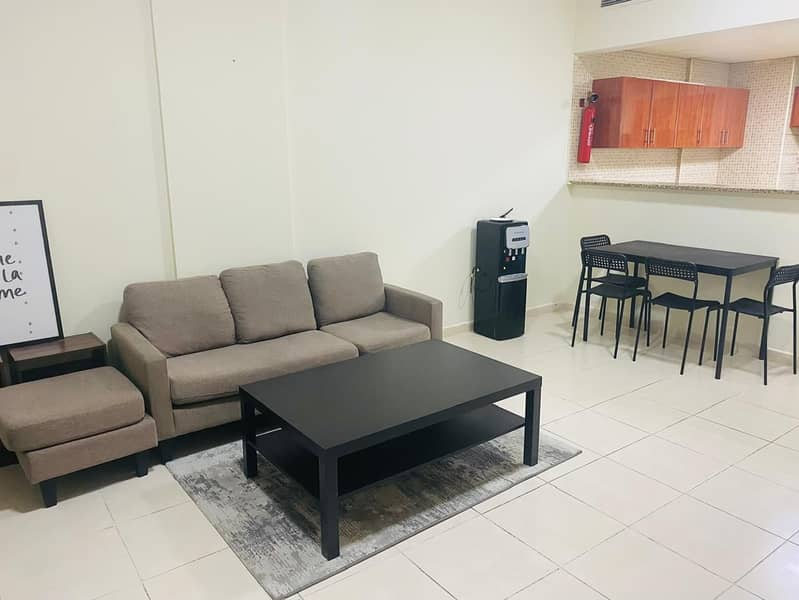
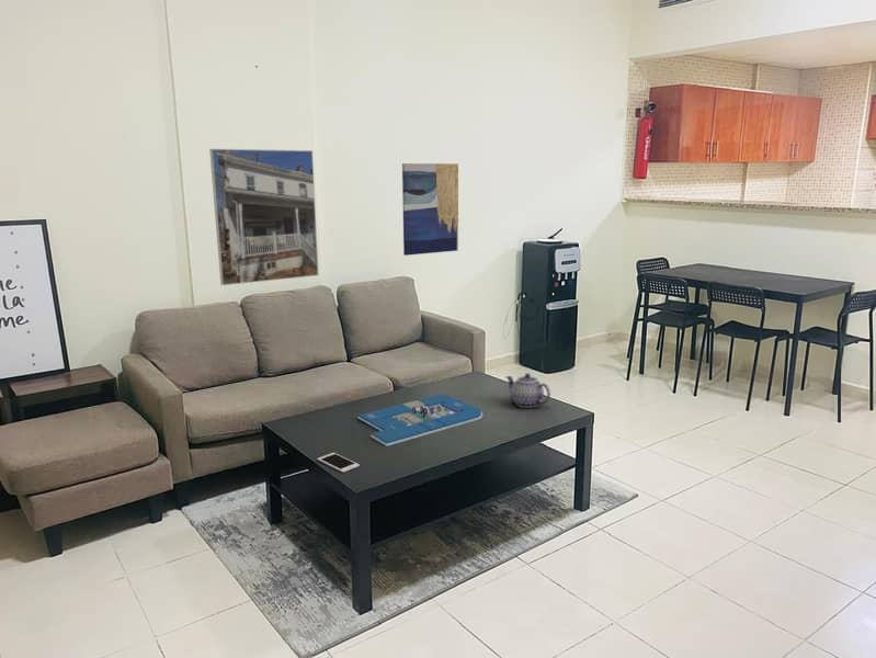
+ wall art (431, 208)
+ board game (418, 413)
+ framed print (268, 216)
+ teapot (526, 388)
+ cell phone (338, 462)
